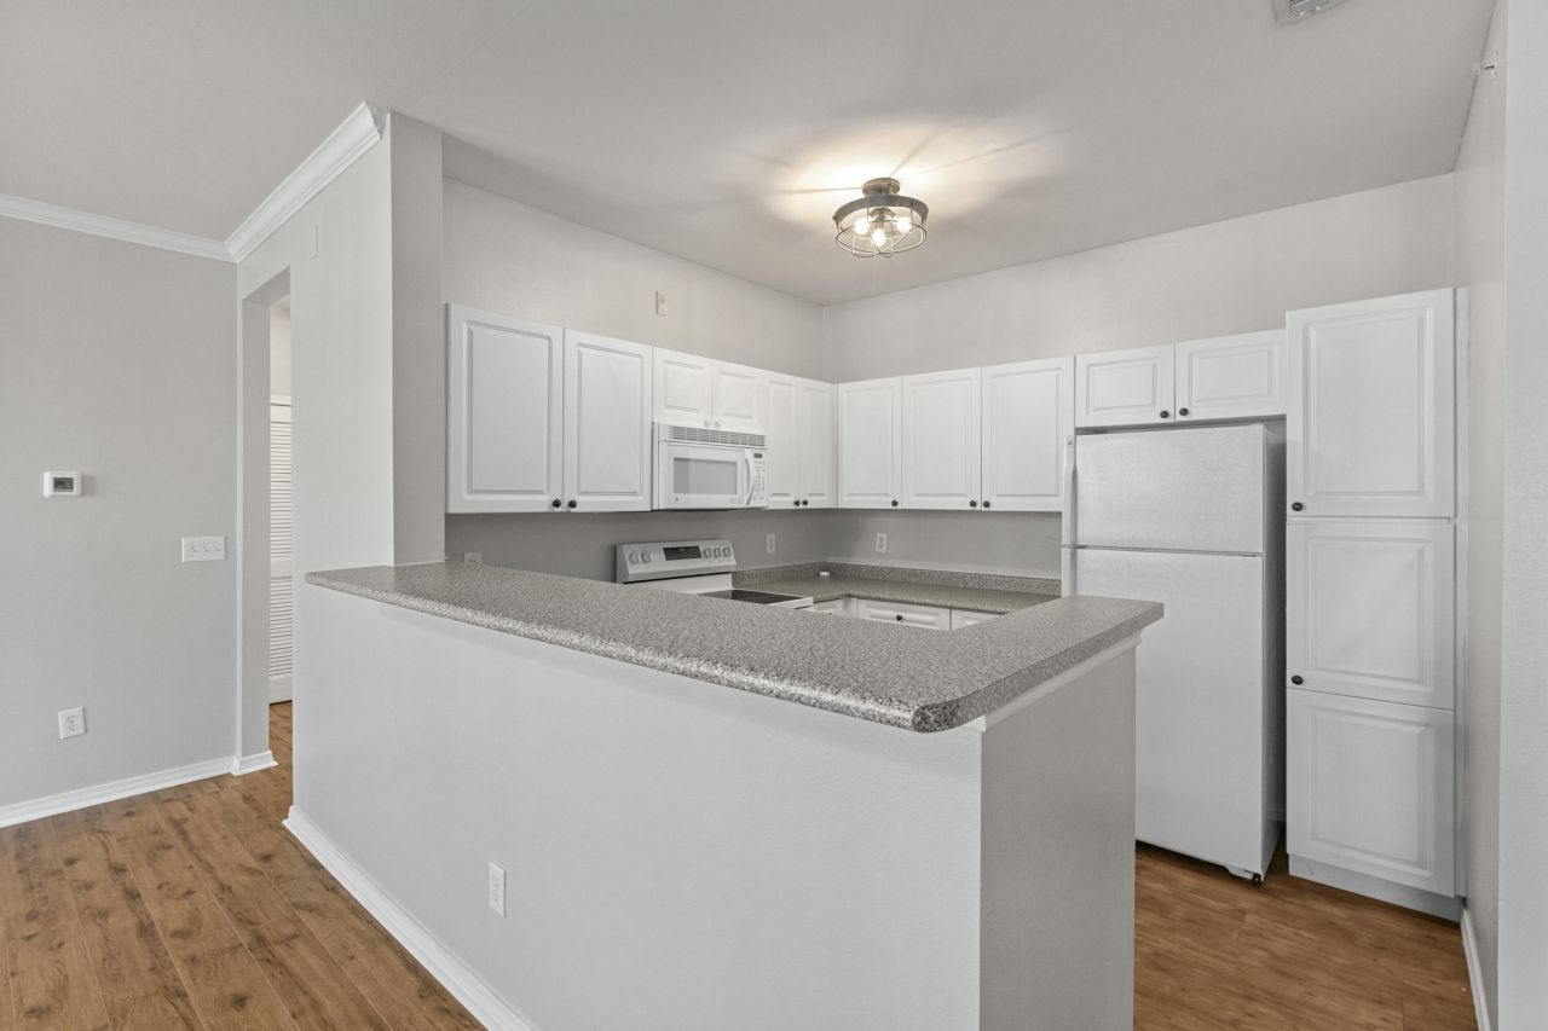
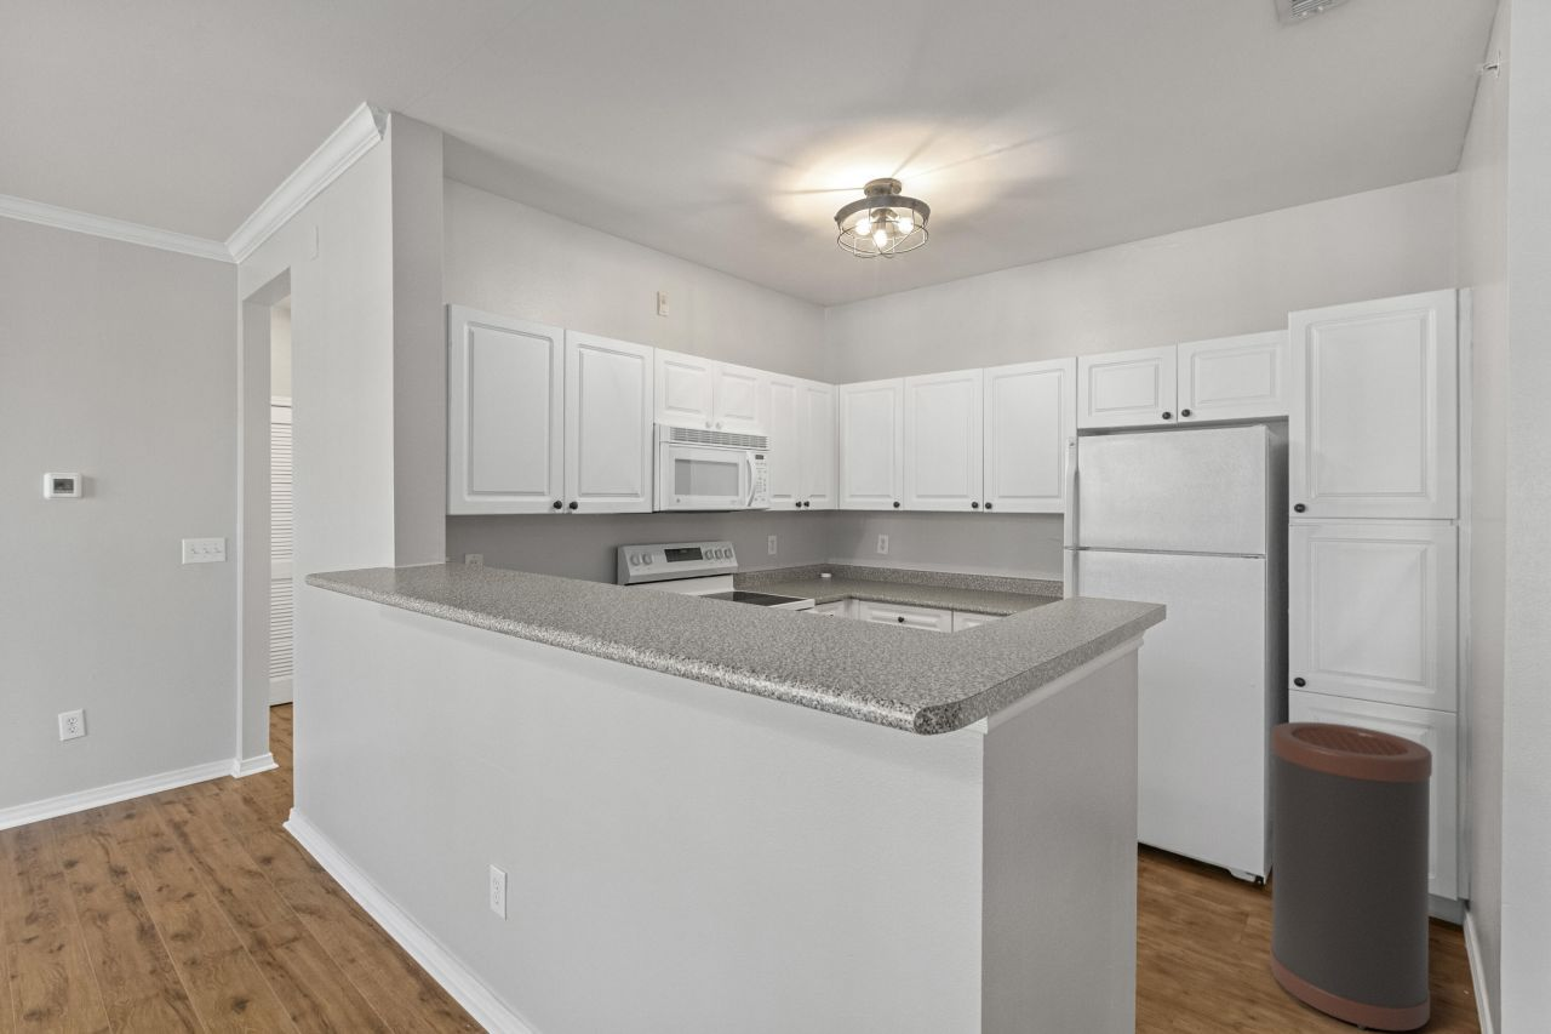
+ trash can (1346, 866)
